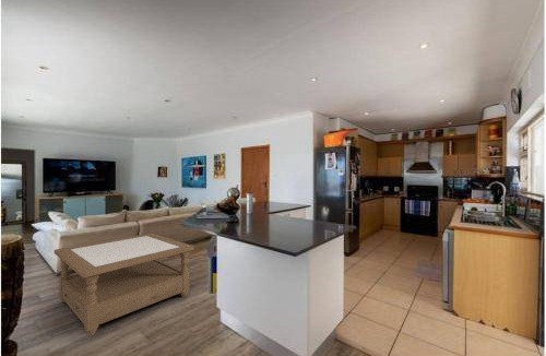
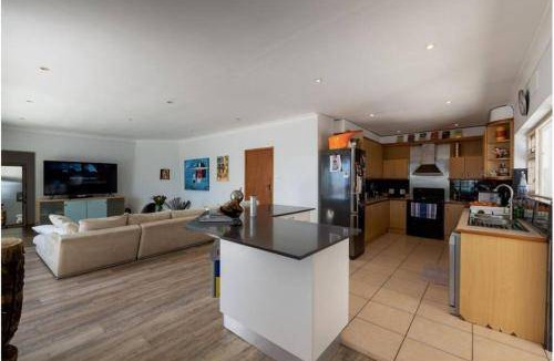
- coffee table (126, 273)
